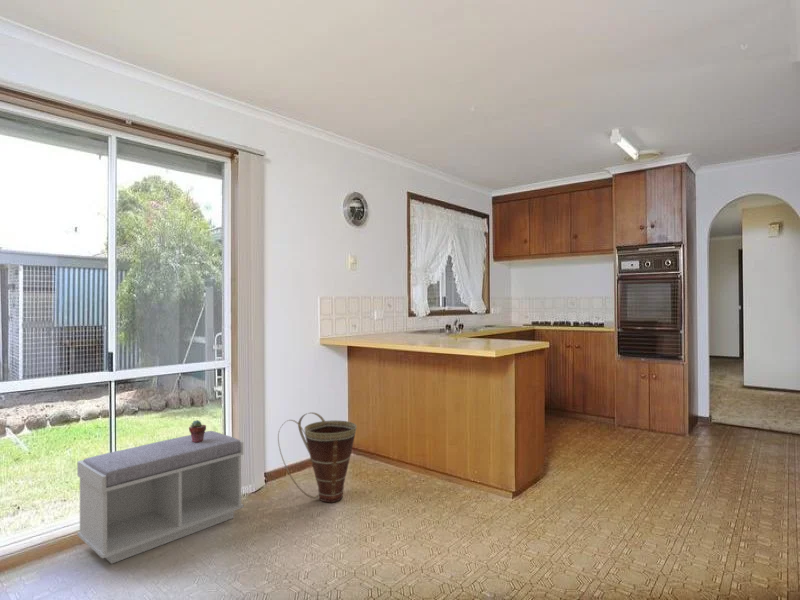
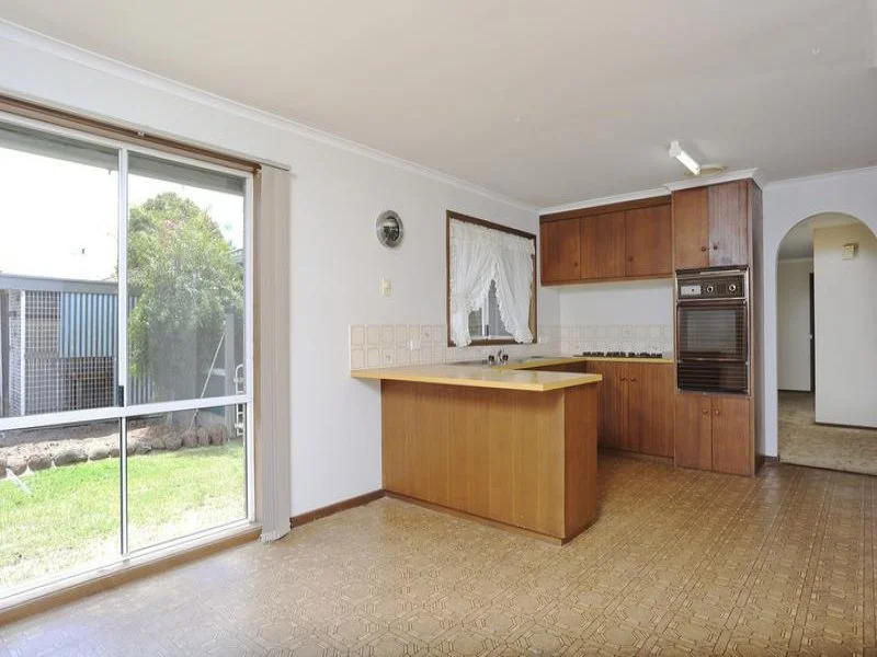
- bench (166, 488)
- potted succulent (197, 430)
- basket (316, 456)
